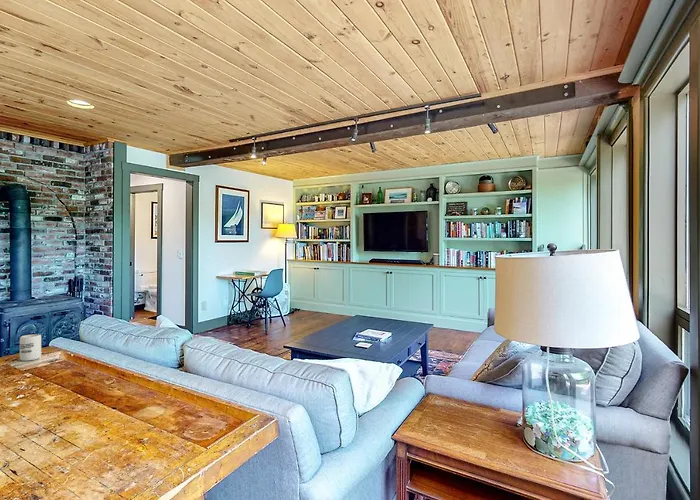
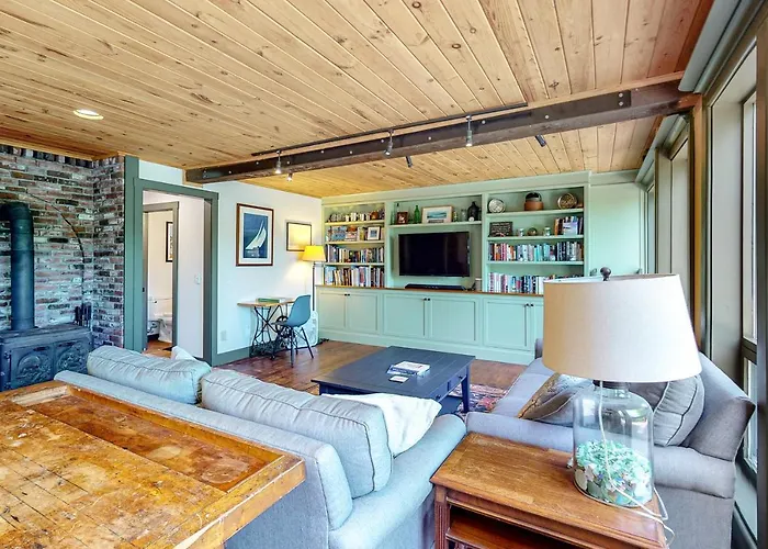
- cup (30, 347)
